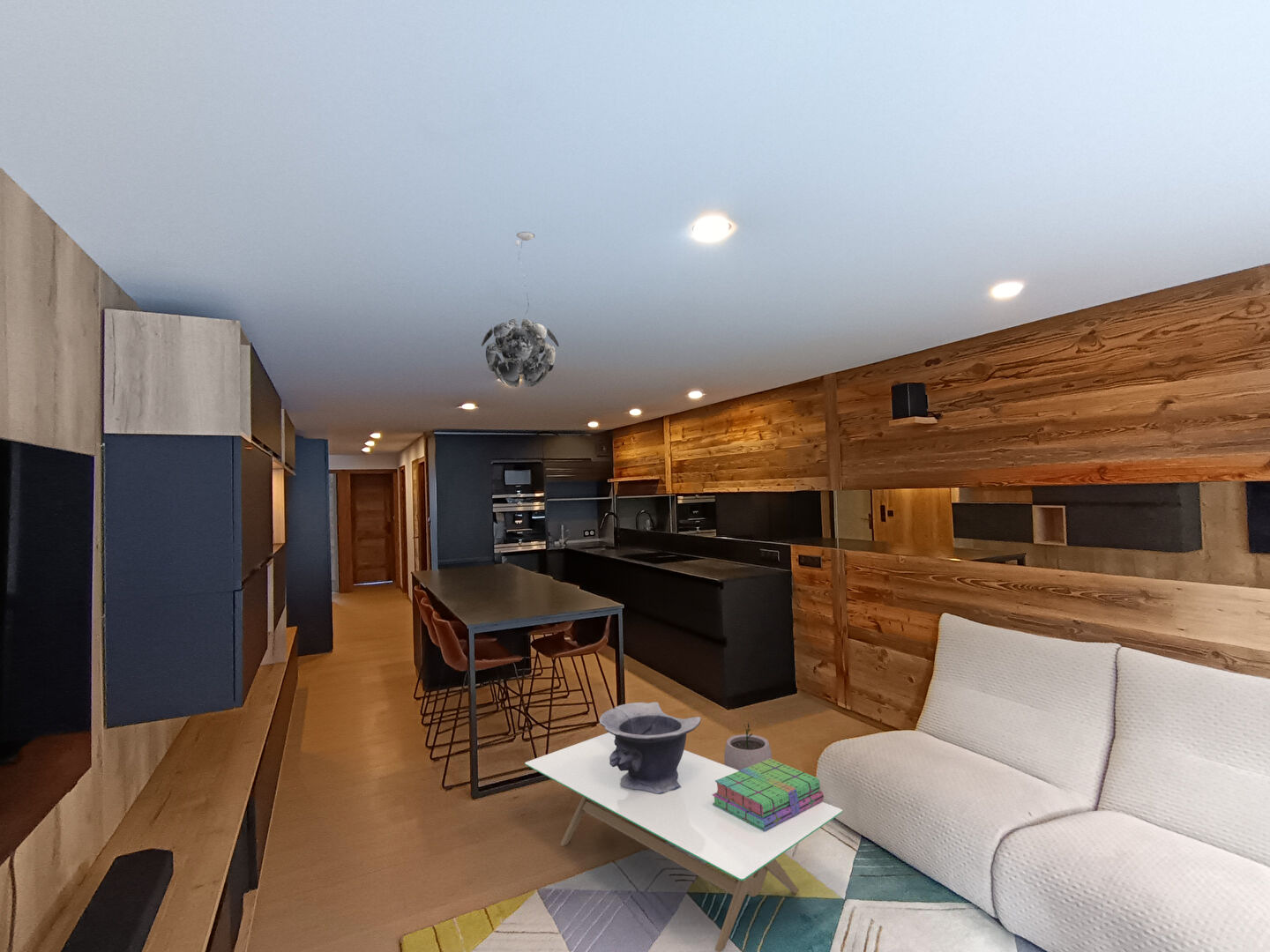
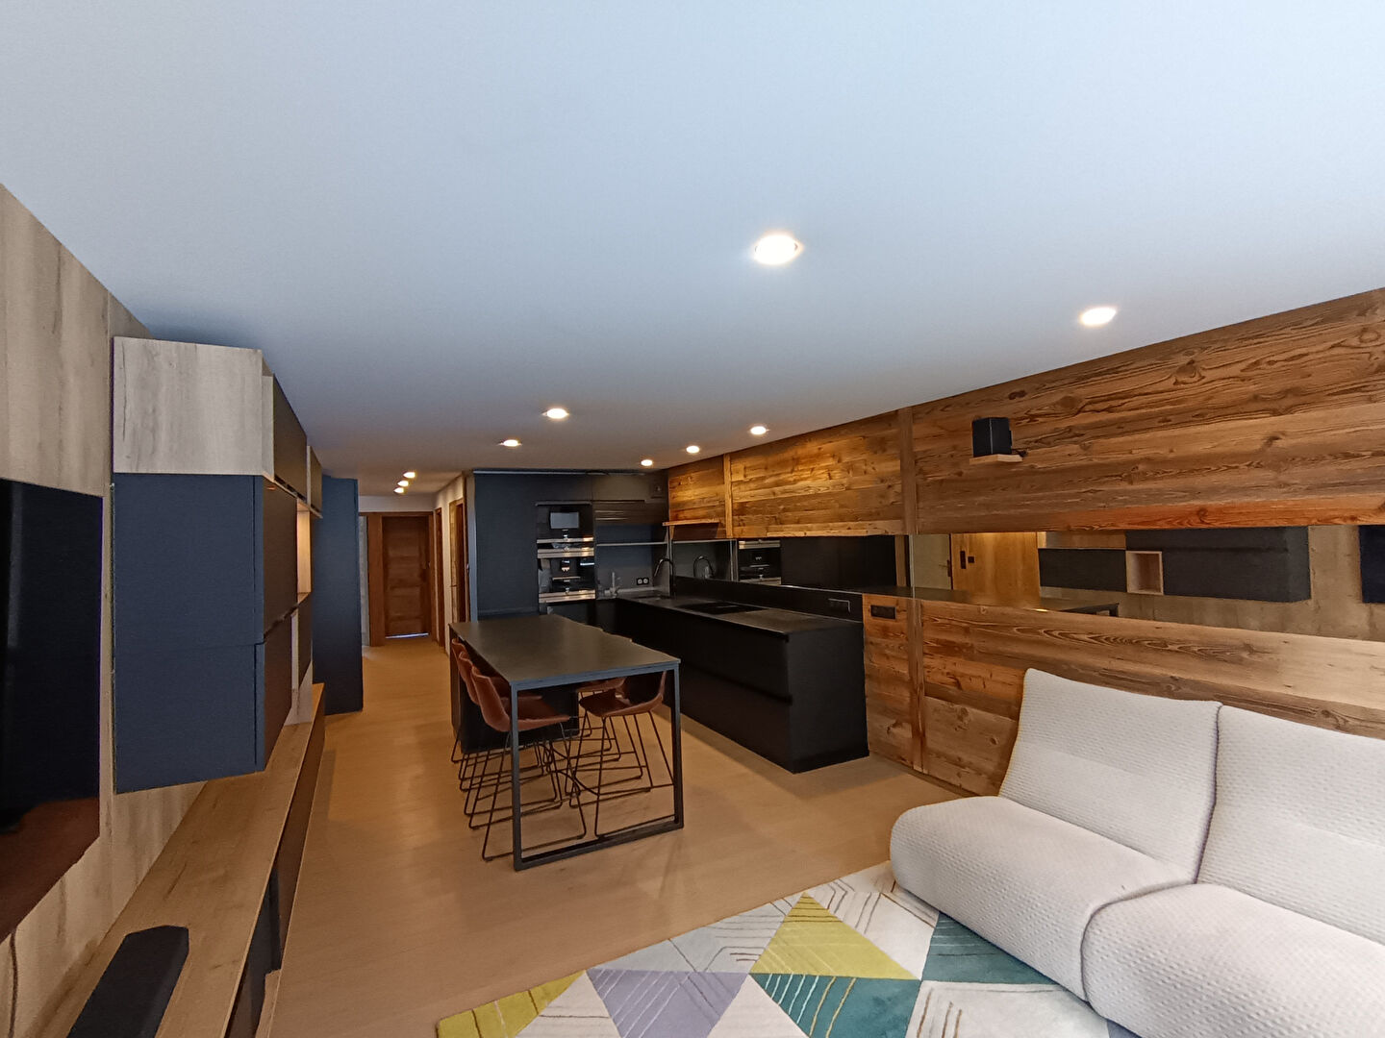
- stack of books (767, 791)
- coffee table (669, 825)
- decorative bowl (647, 747)
- plant pot (748, 753)
- pendant light (524, 316)
